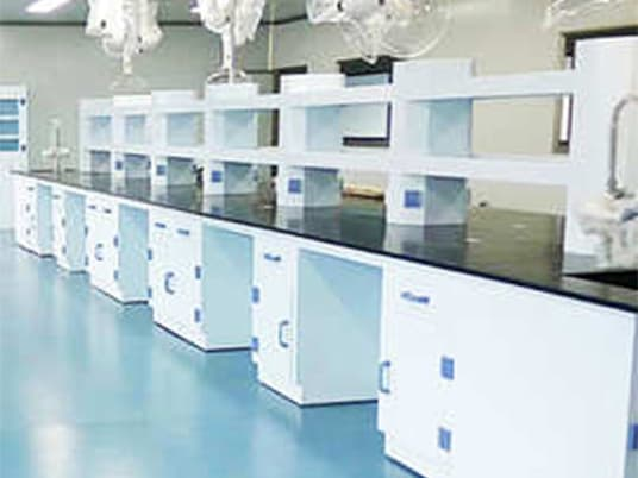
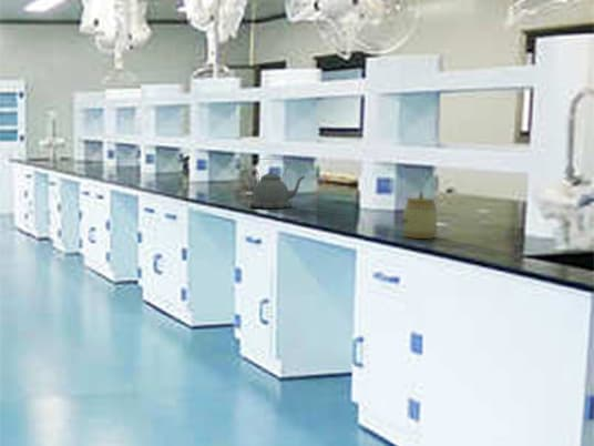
+ jar (420, 213)
+ kettle (273, 182)
